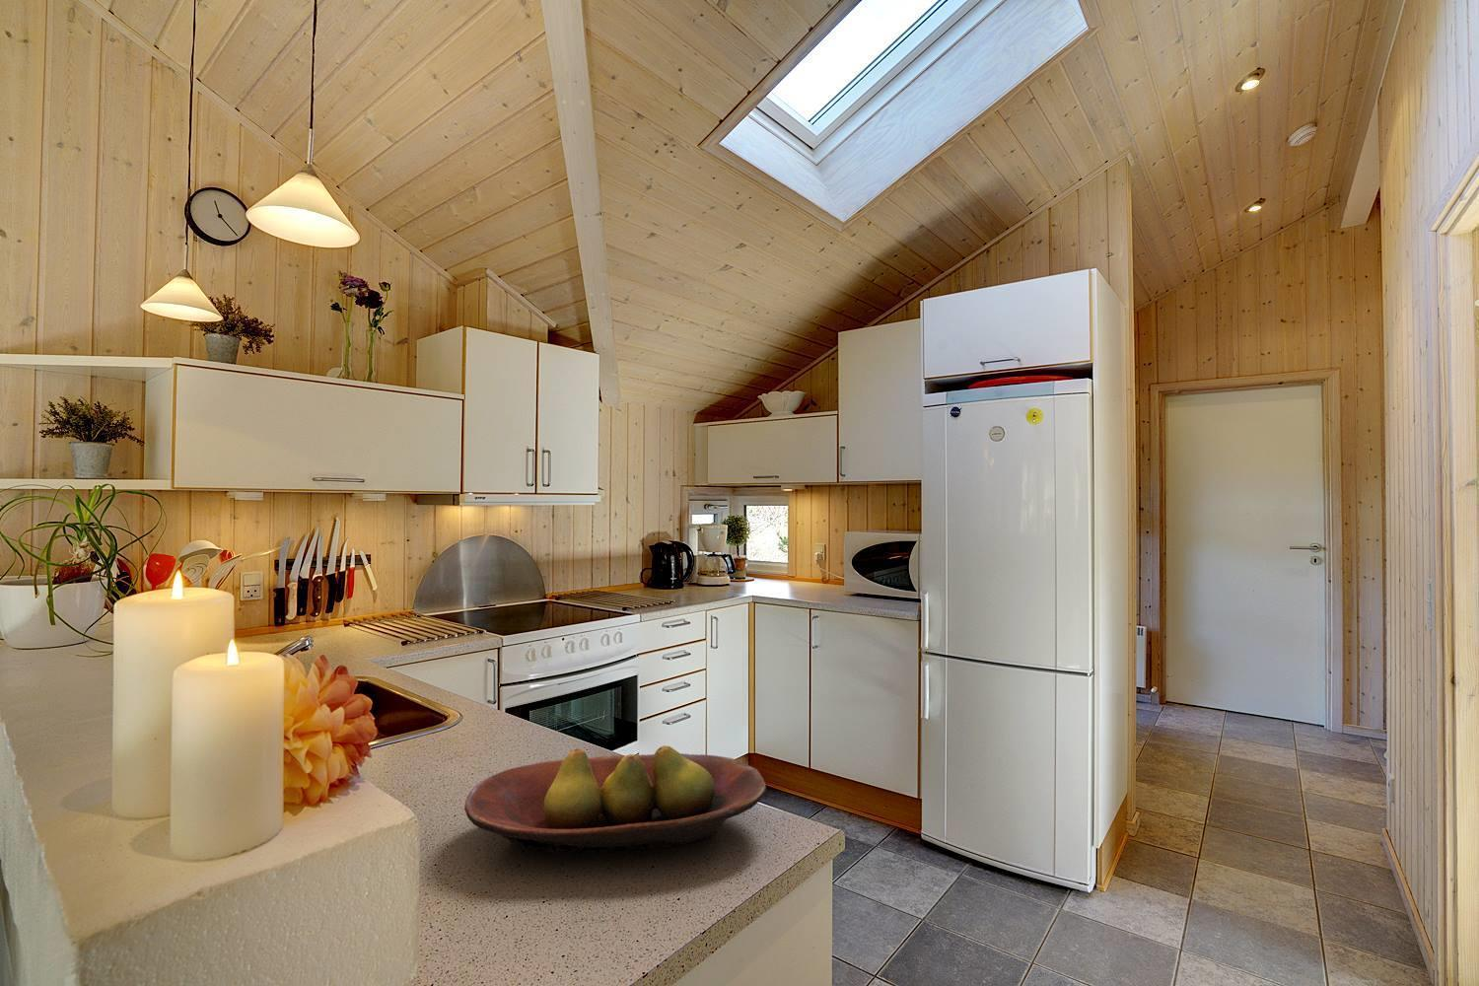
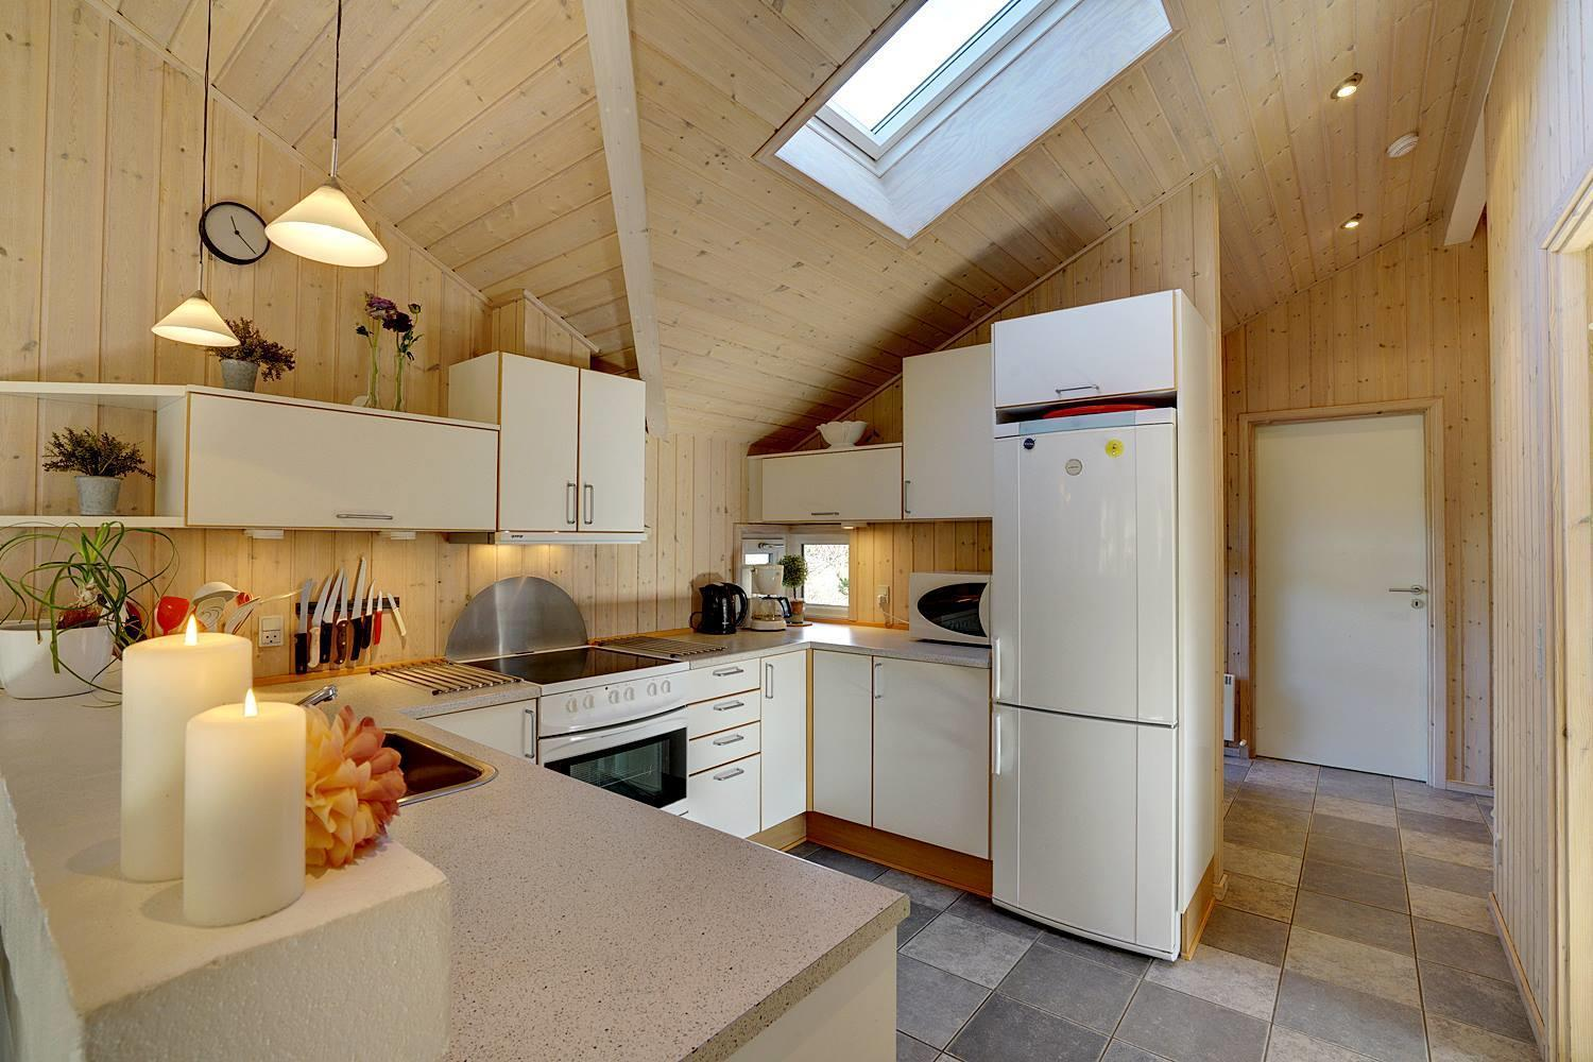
- fruit bowl (620, 790)
